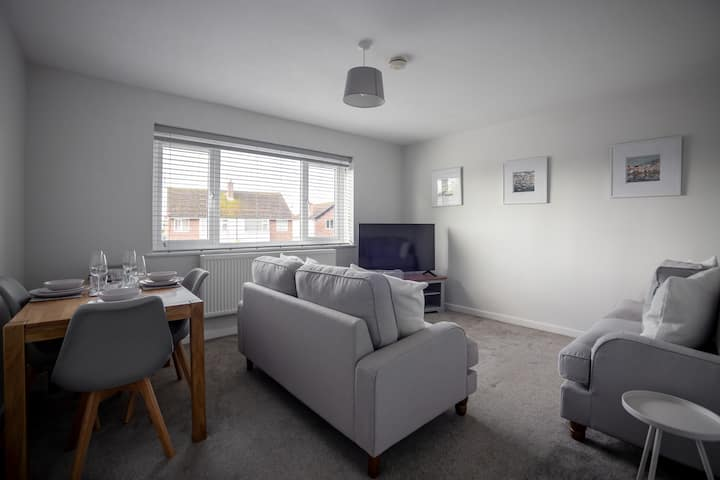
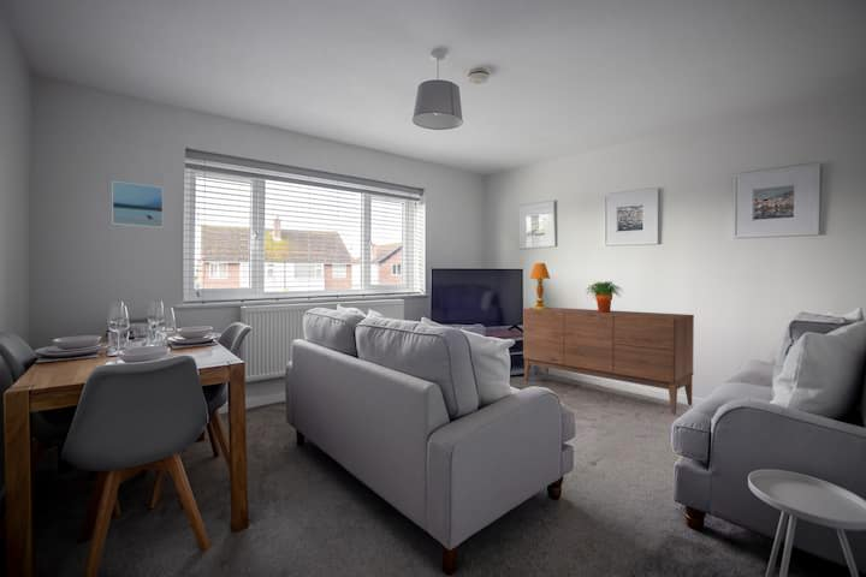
+ potted plant (604, 296)
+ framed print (137, 204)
+ table lamp (541, 285)
+ sideboard (599, 351)
